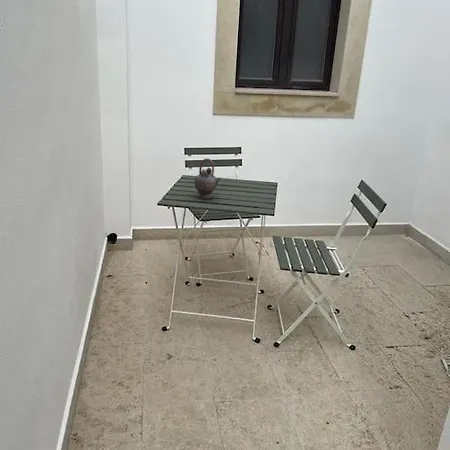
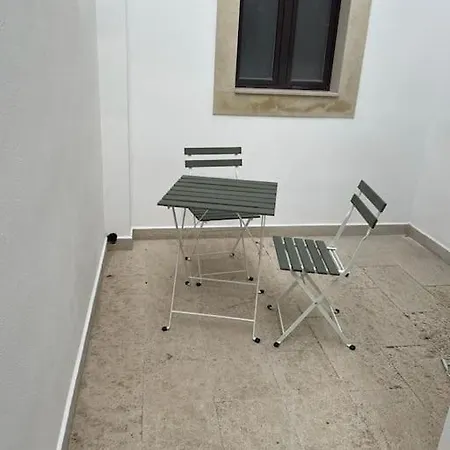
- teapot (208, 178)
